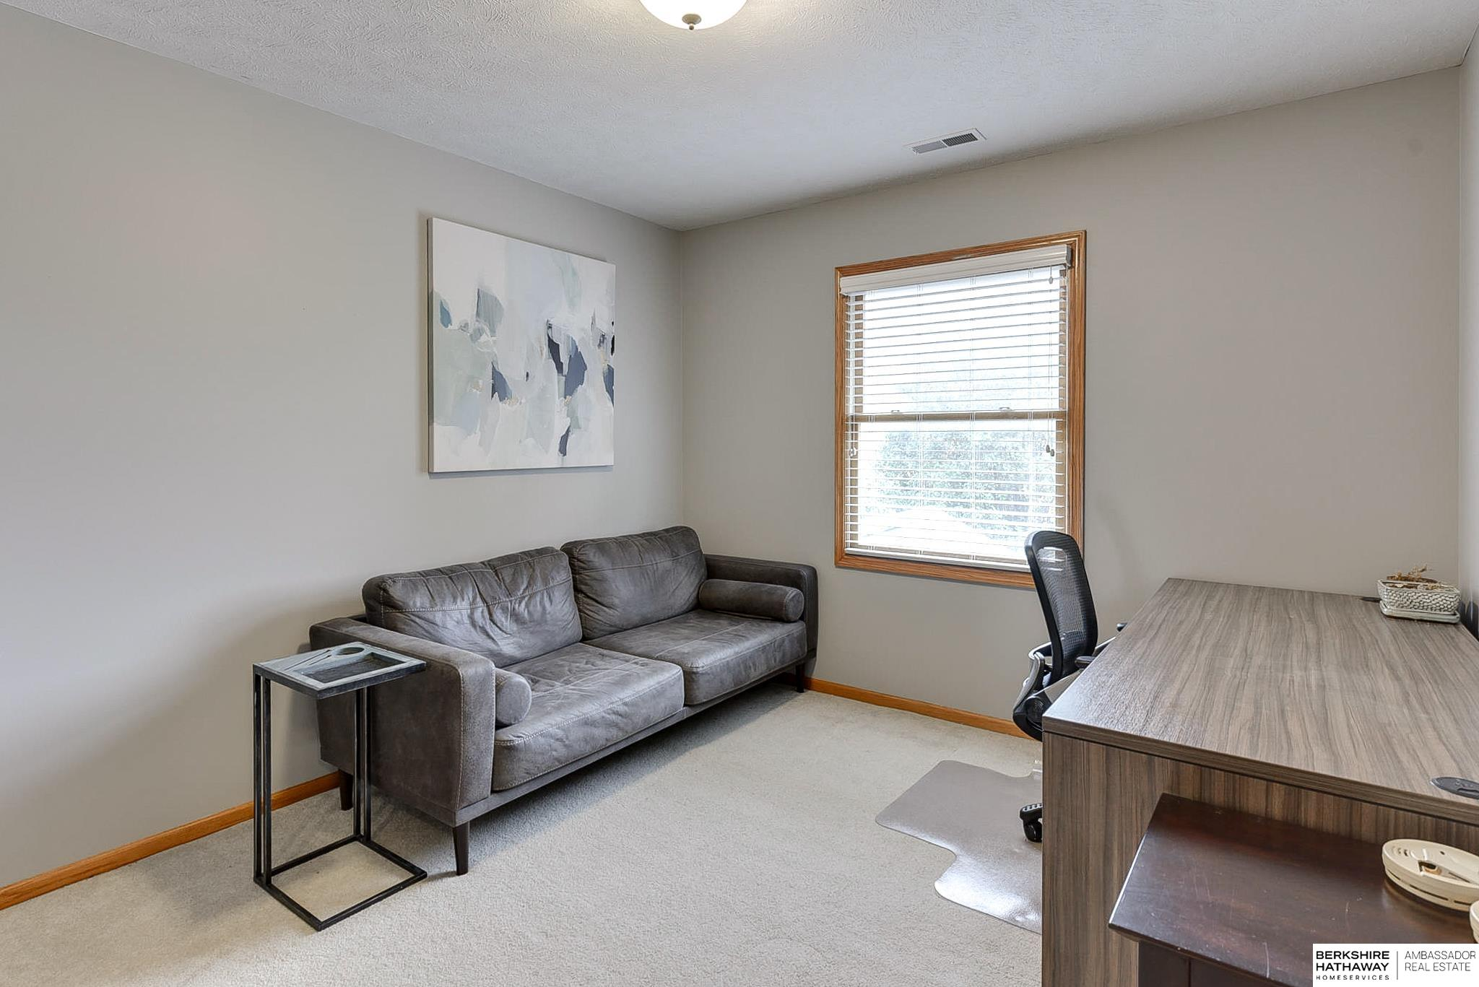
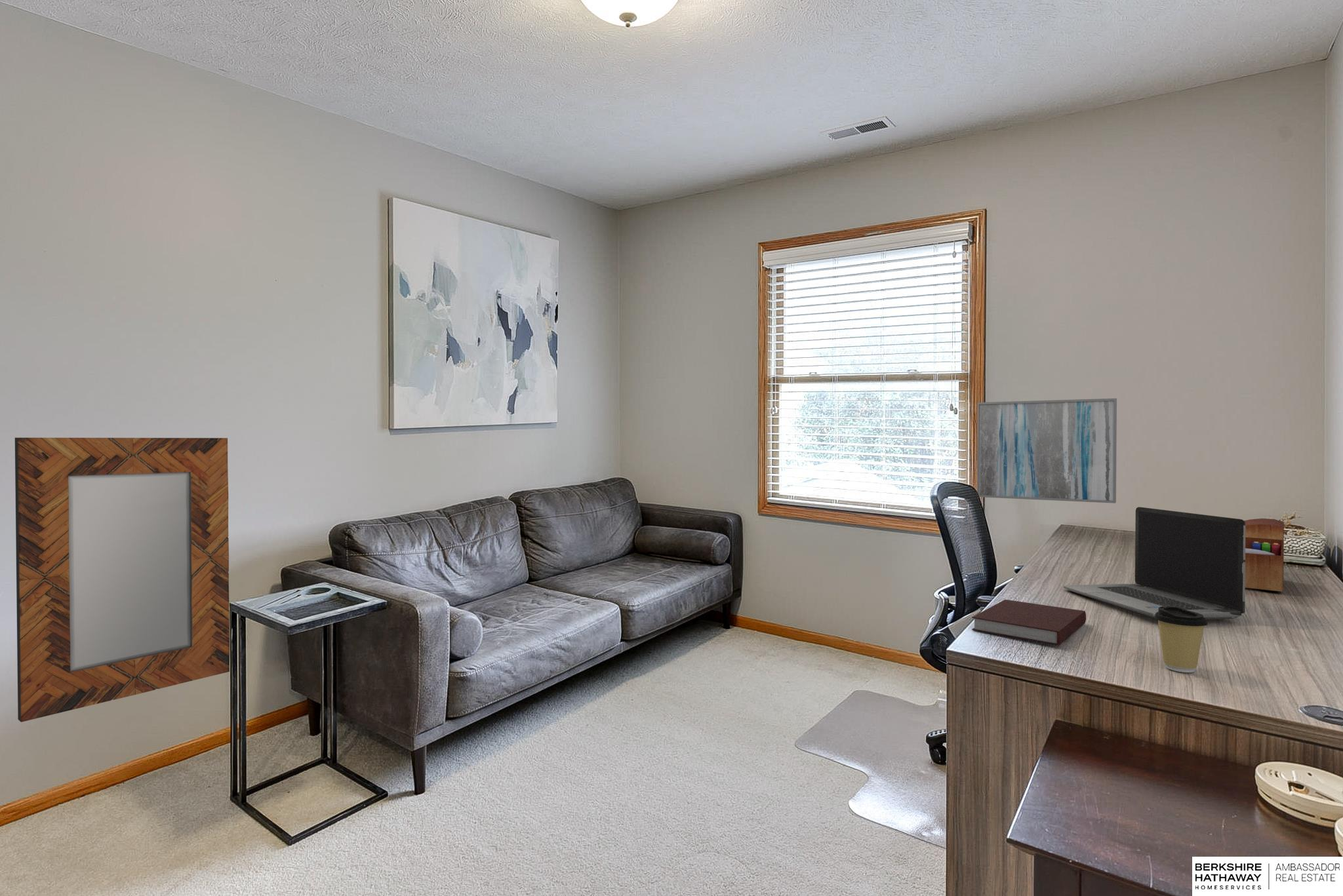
+ notebook (1030, 620)
+ sewing box (1245, 551)
+ laptop computer (1146, 558)
+ home mirror (132, 566)
+ coffee cup (1180, 639)
+ wall art (1043, 450)
